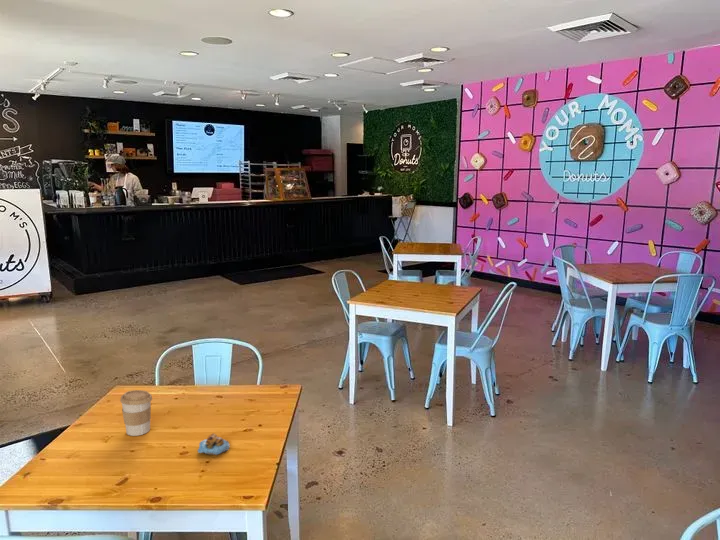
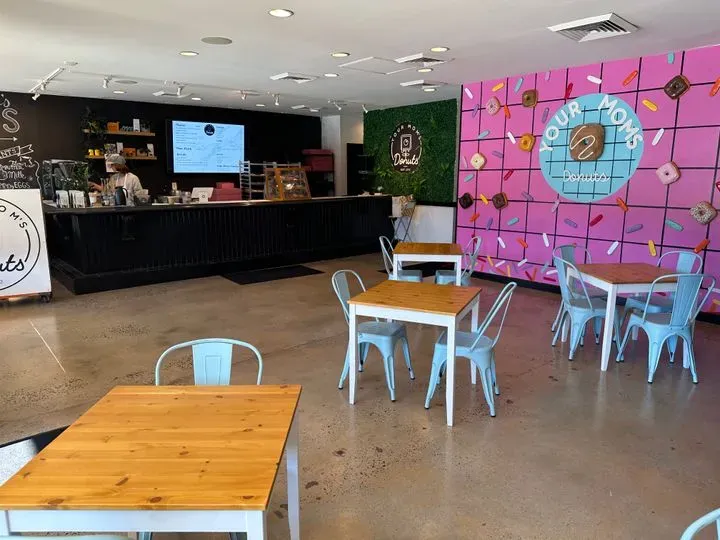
- pastry (213, 442)
- coffee cup (137, 411)
